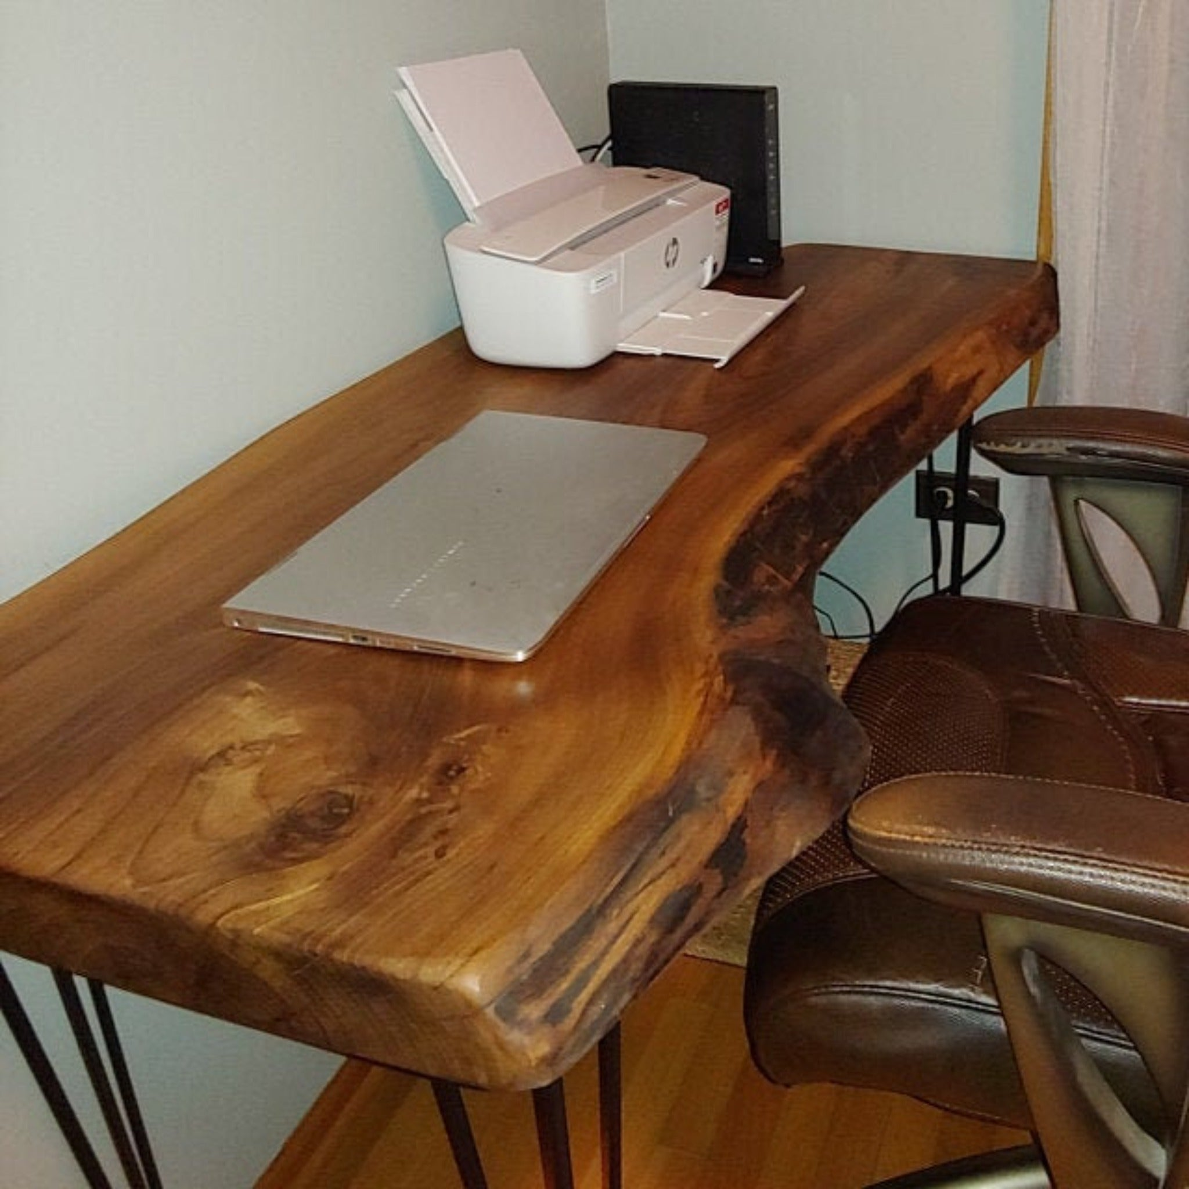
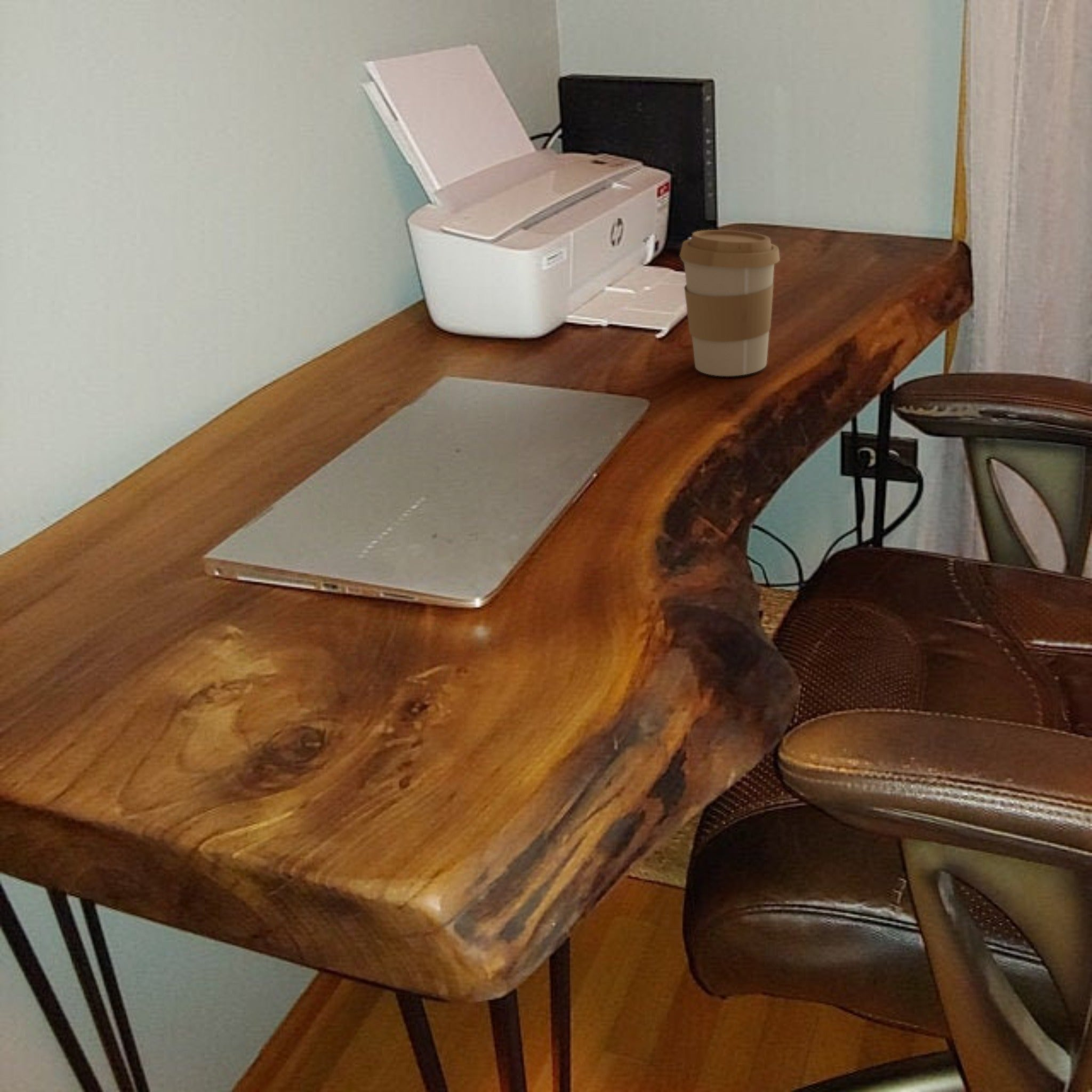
+ coffee cup (730, 299)
